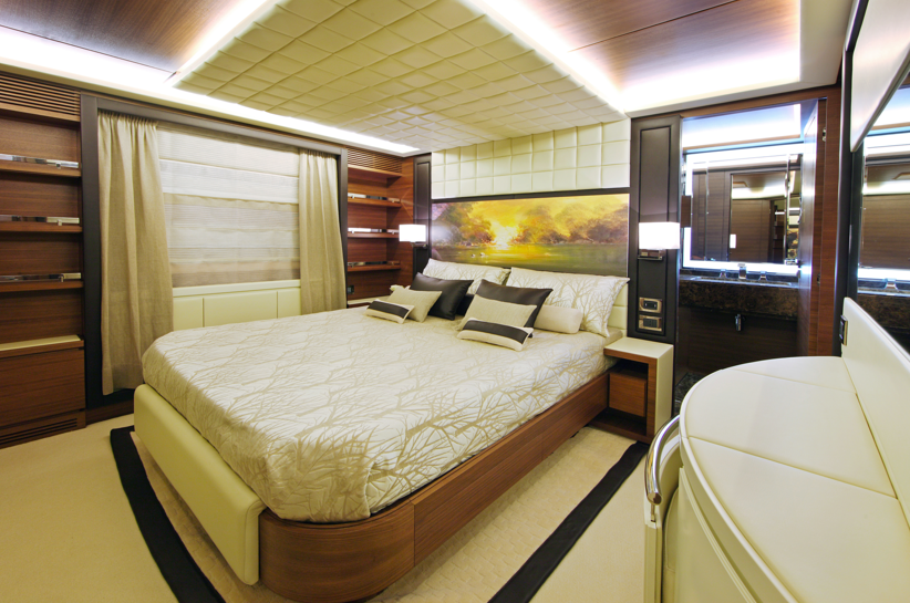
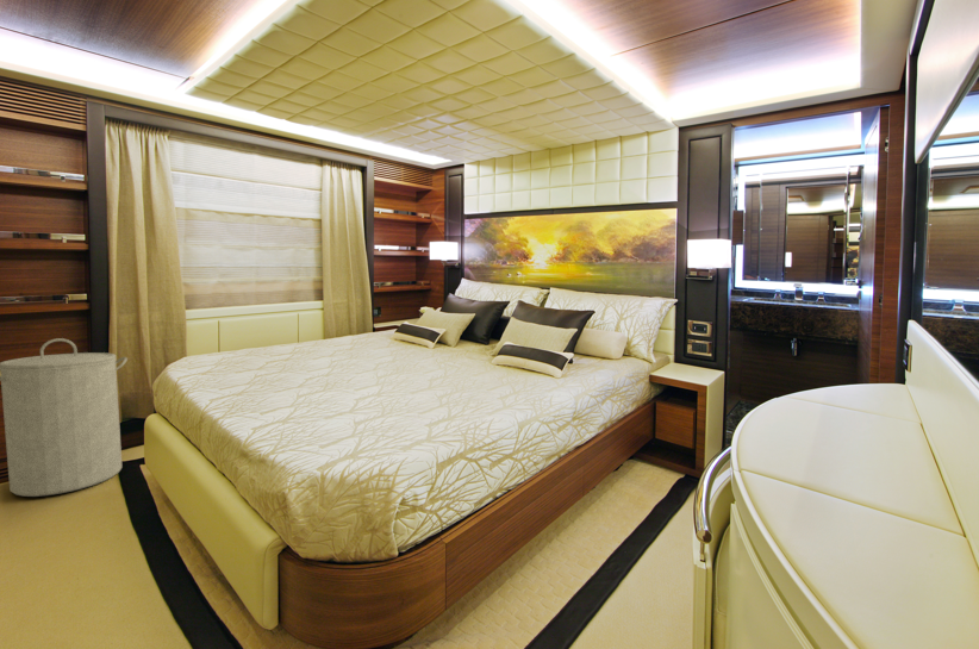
+ laundry hamper (64, 408)
